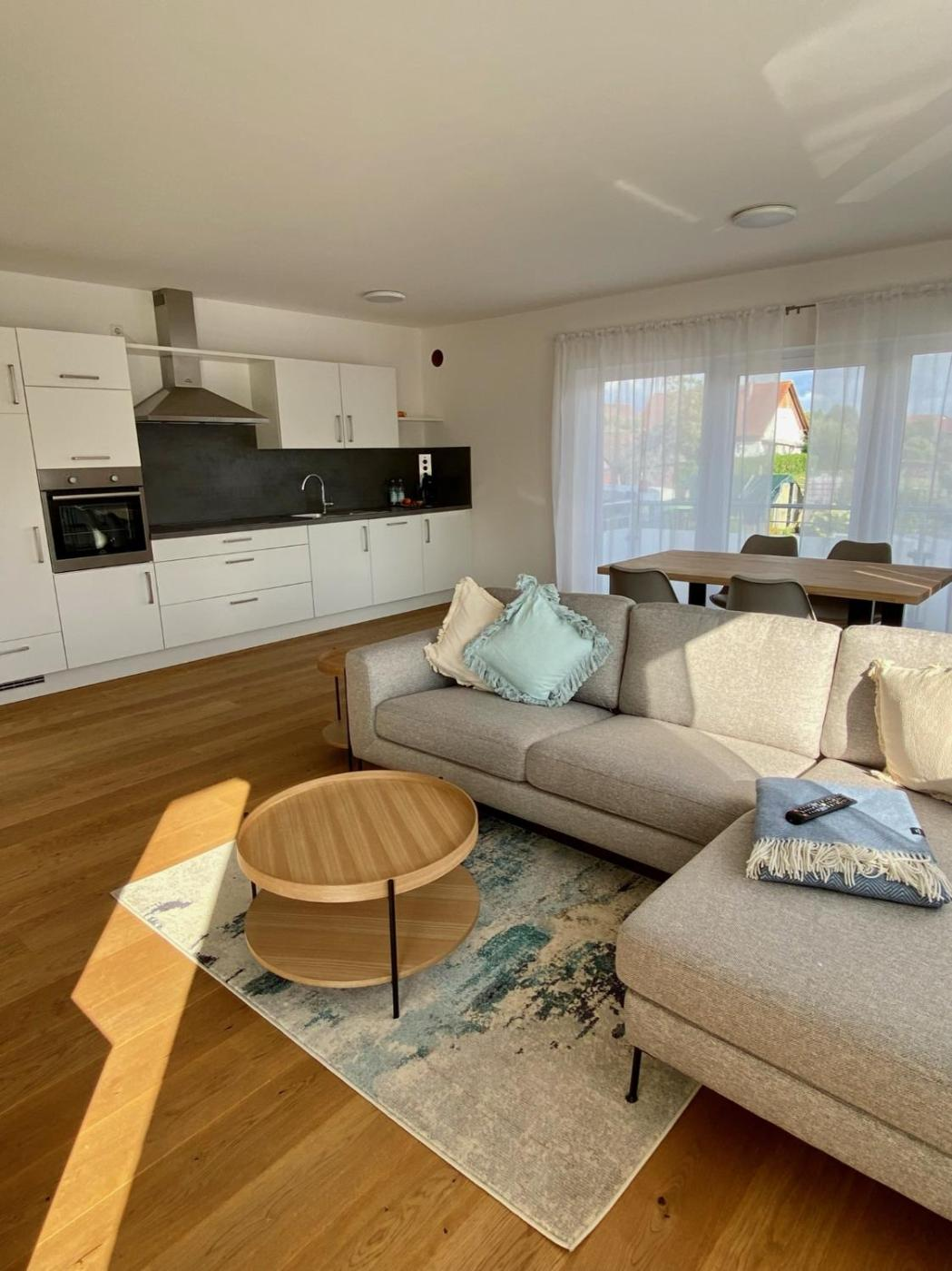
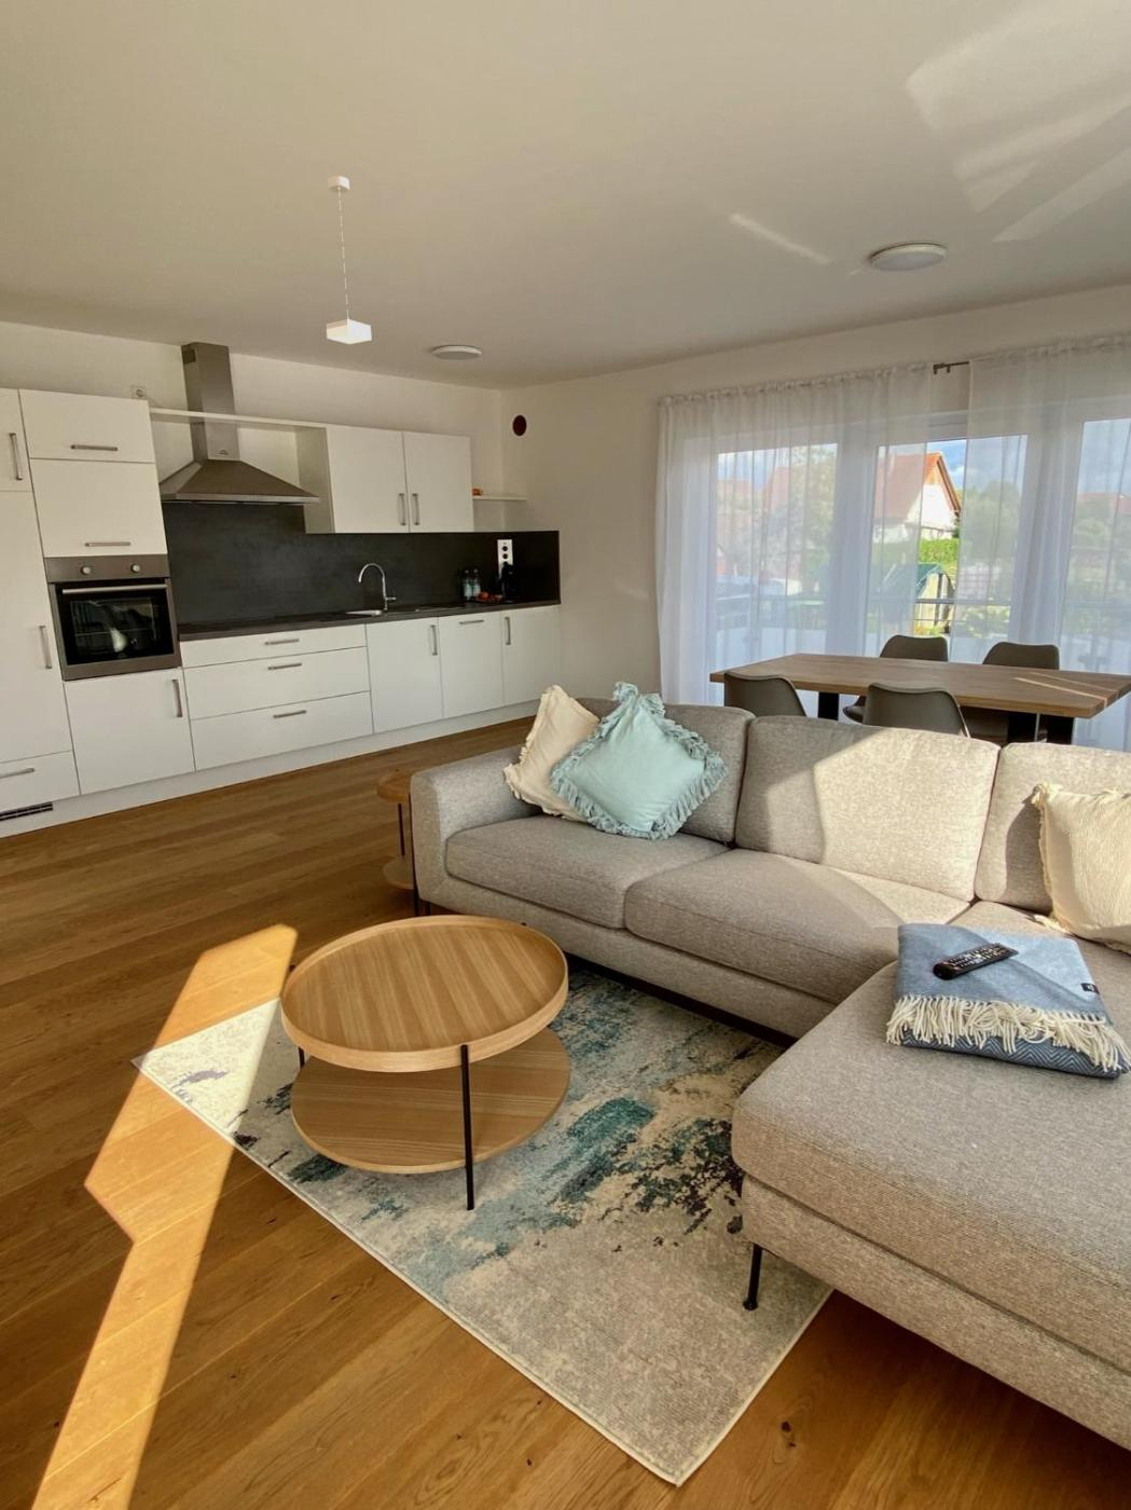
+ pendant lamp (345, 265)
